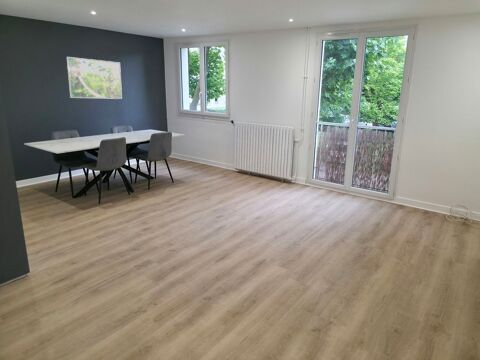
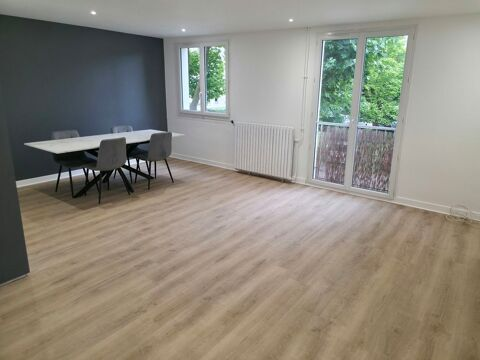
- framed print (96, 79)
